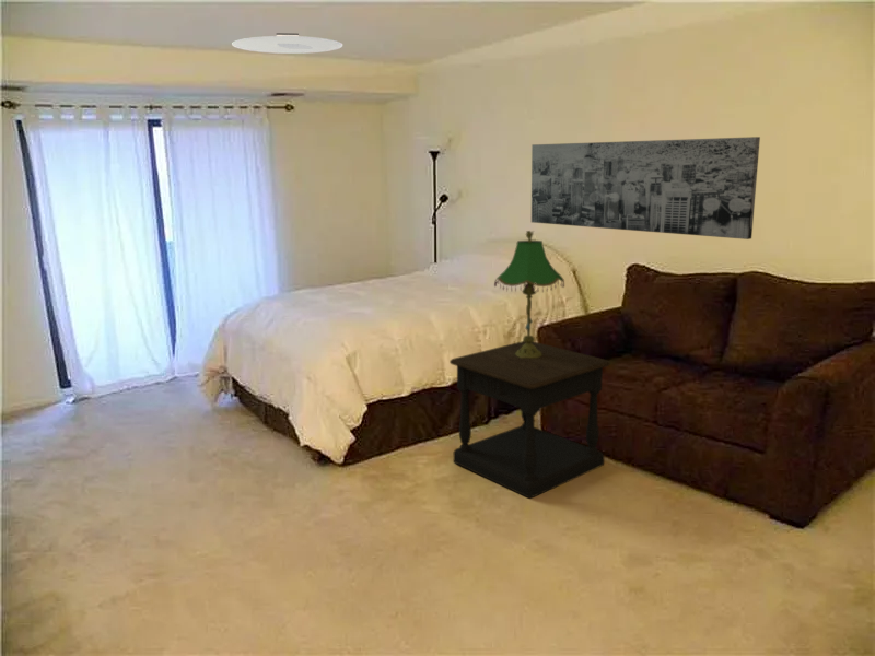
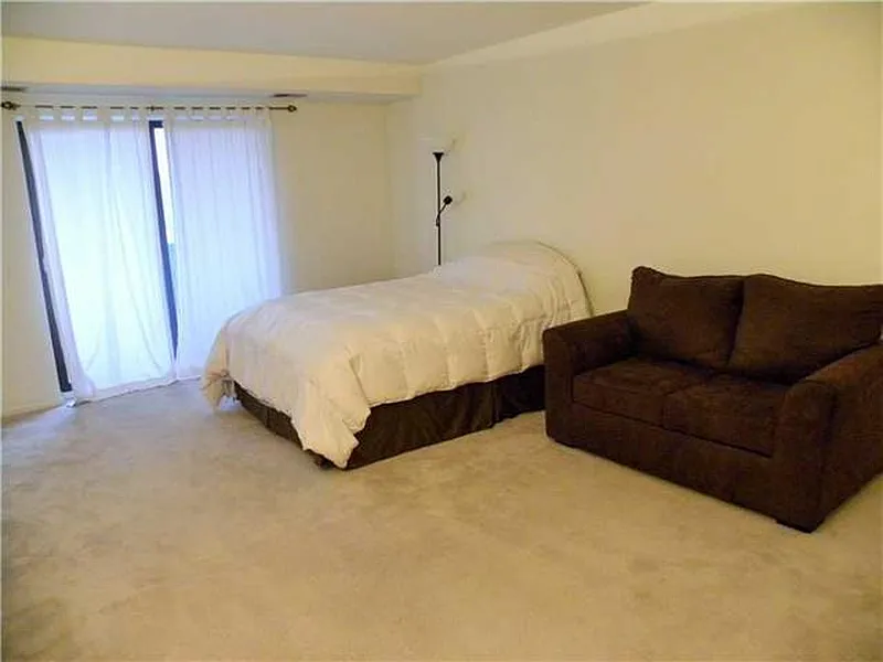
- side table (528, 412)
- ceiling light (288, 39)
- table lamp (528, 293)
- wall art (628, 186)
